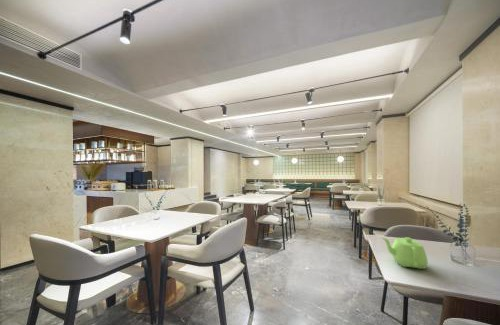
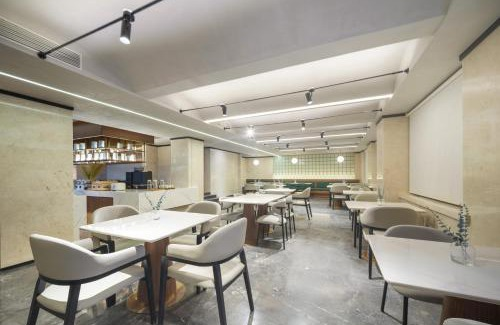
- teapot (402, 250)
